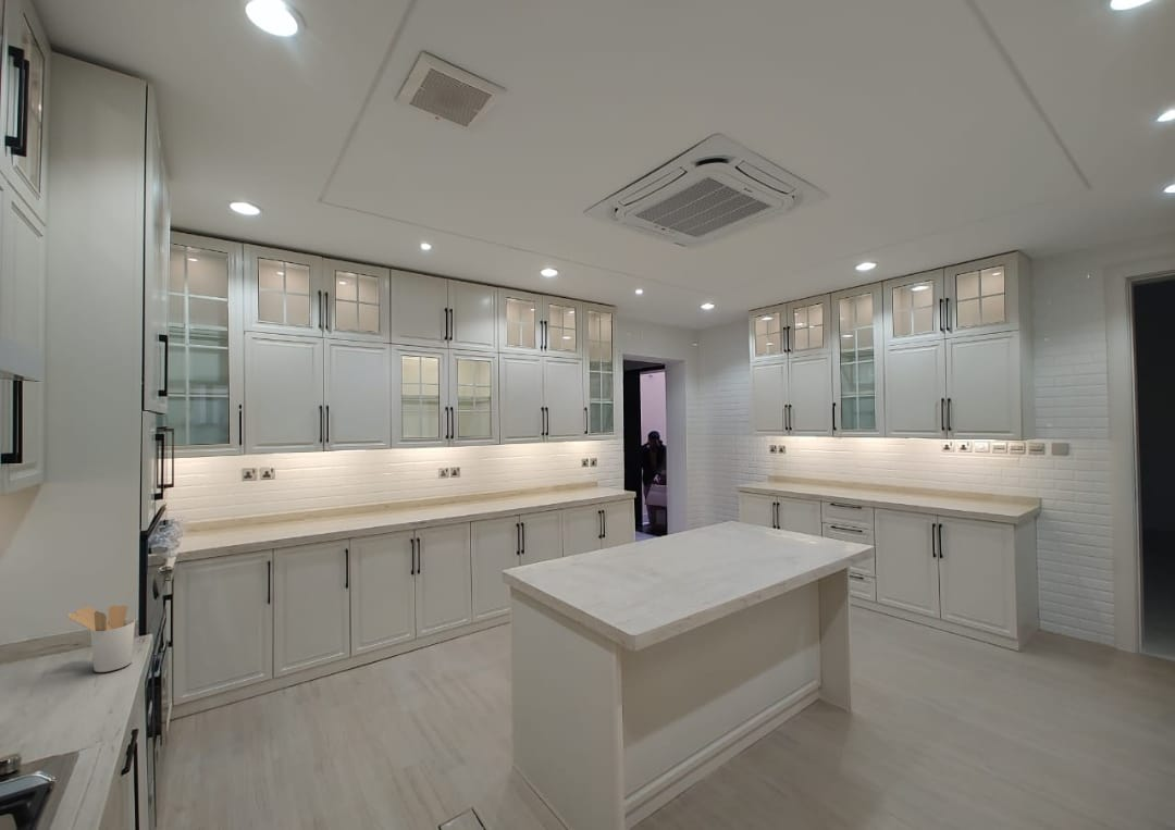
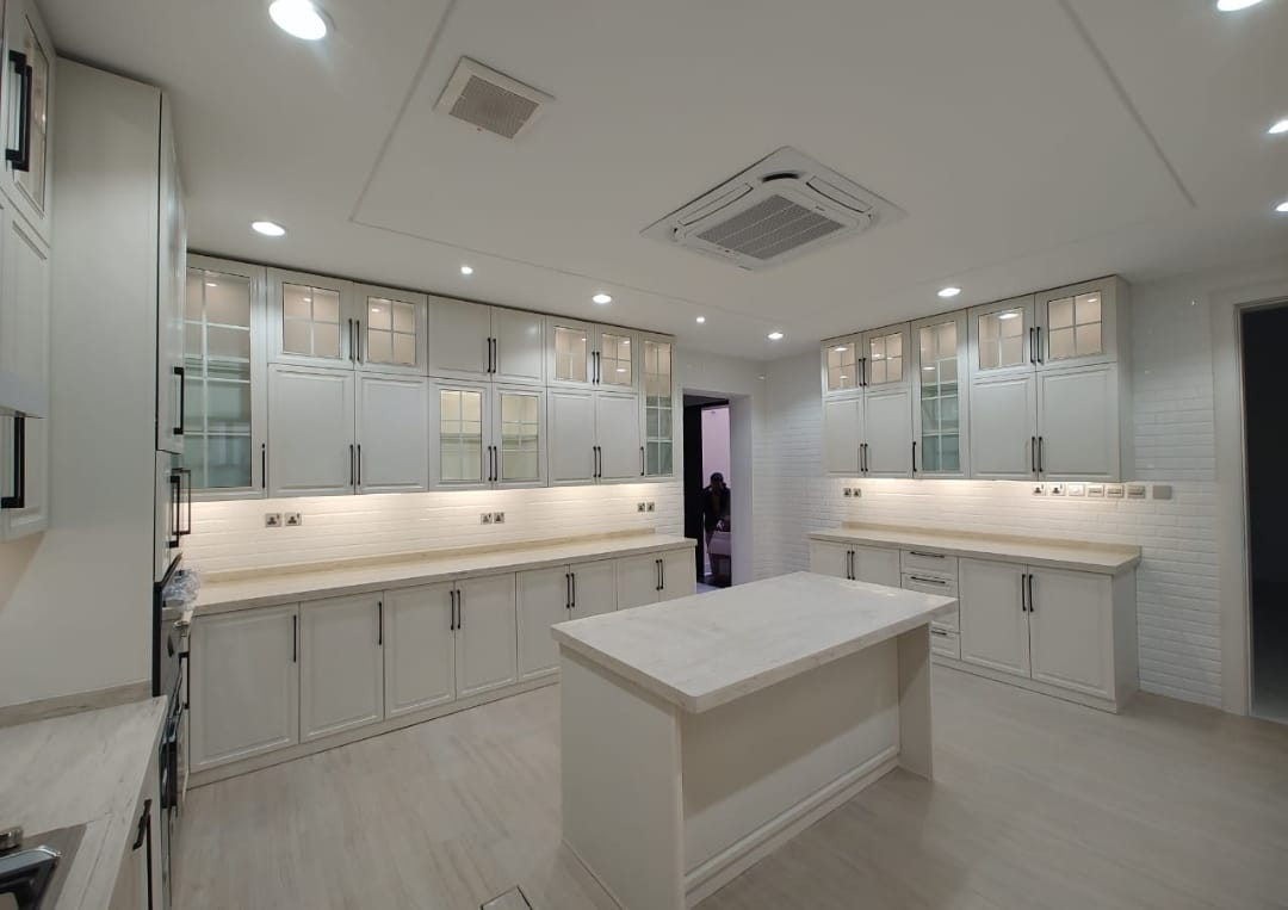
- utensil holder (102, 635)
